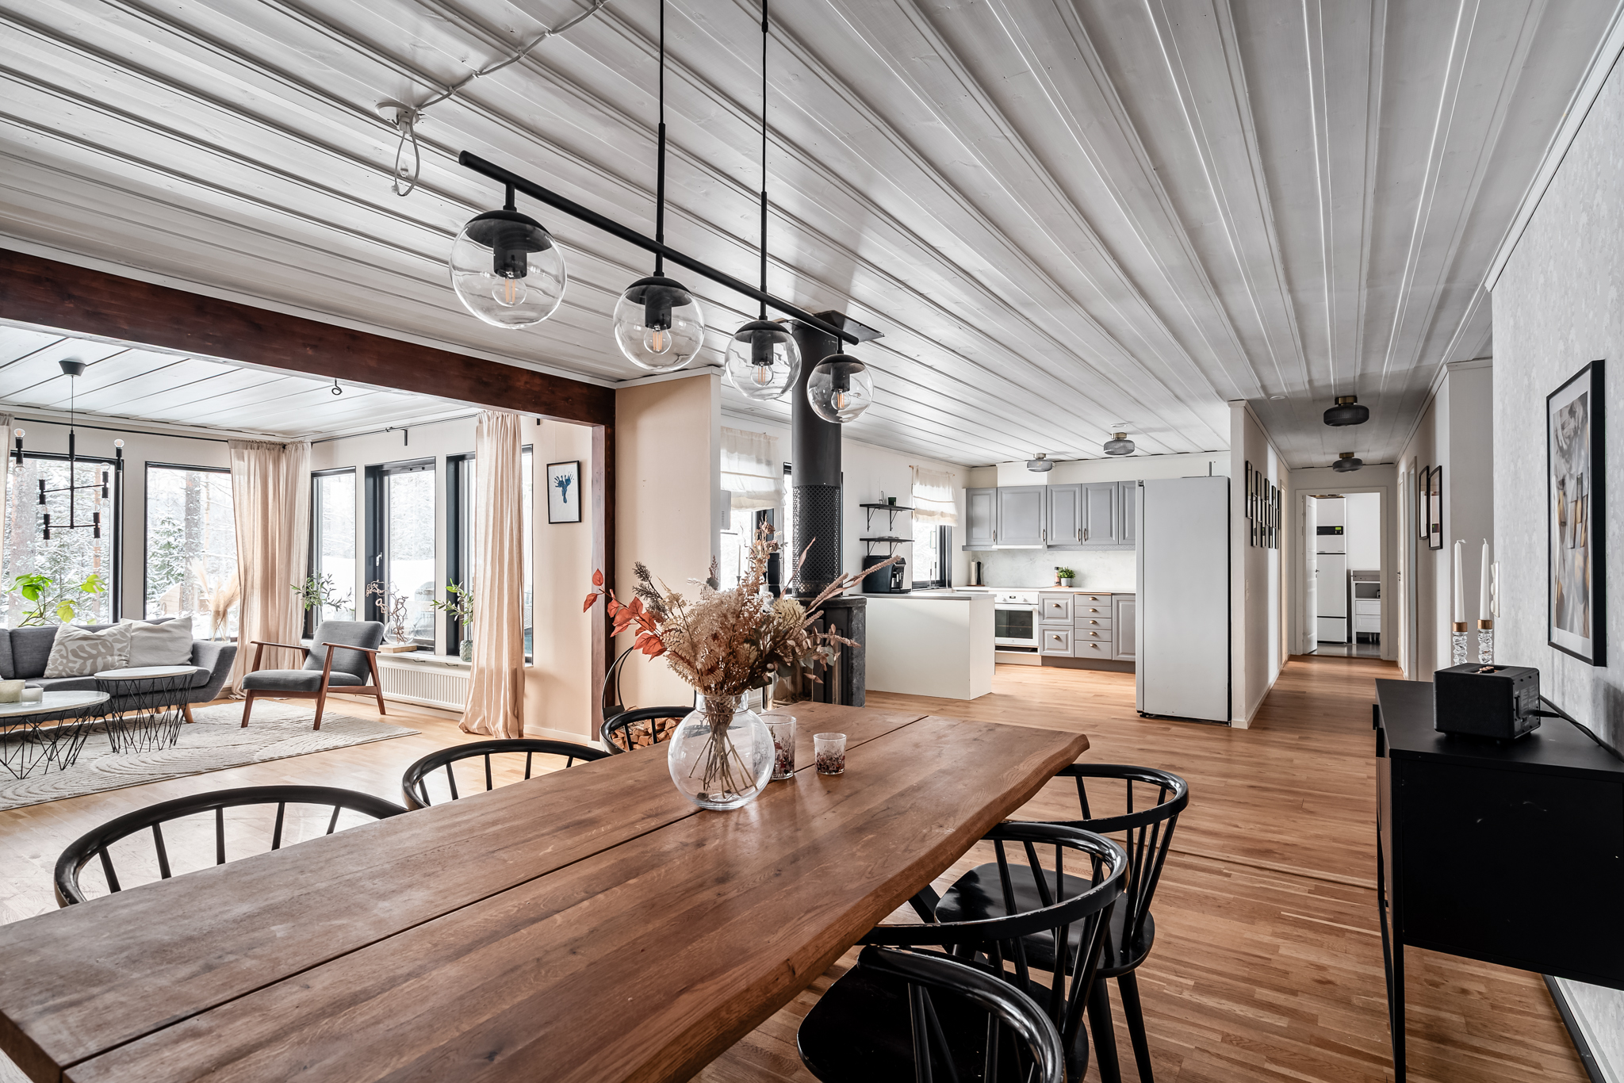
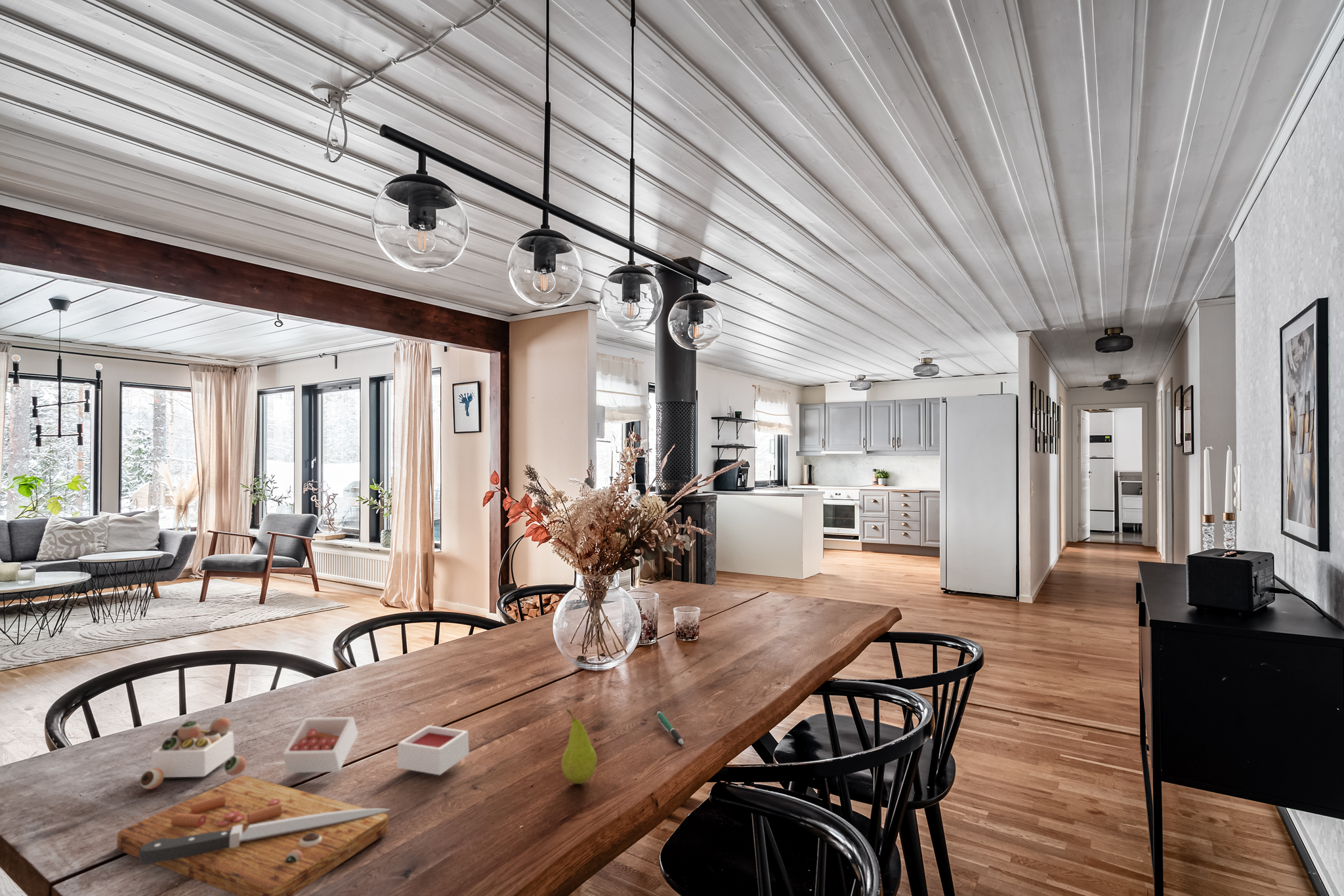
+ cutting board (266, 787)
+ fruit (579, 745)
+ pen (669, 727)
